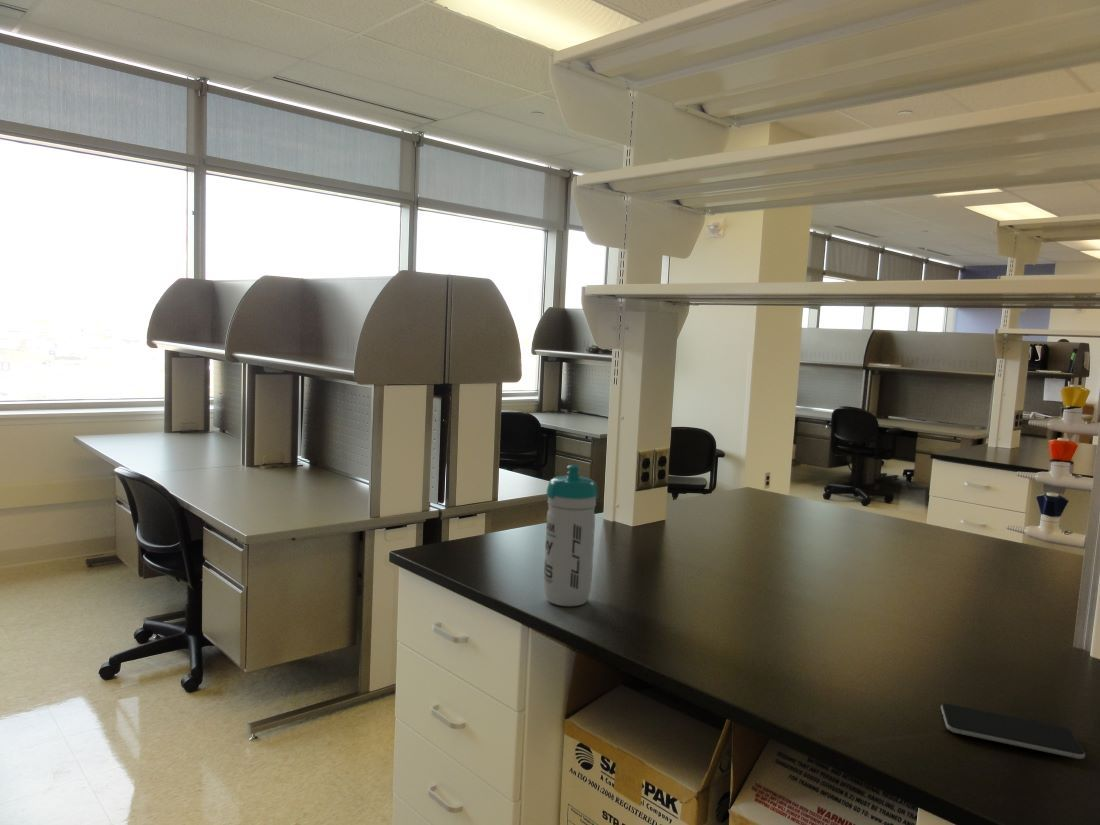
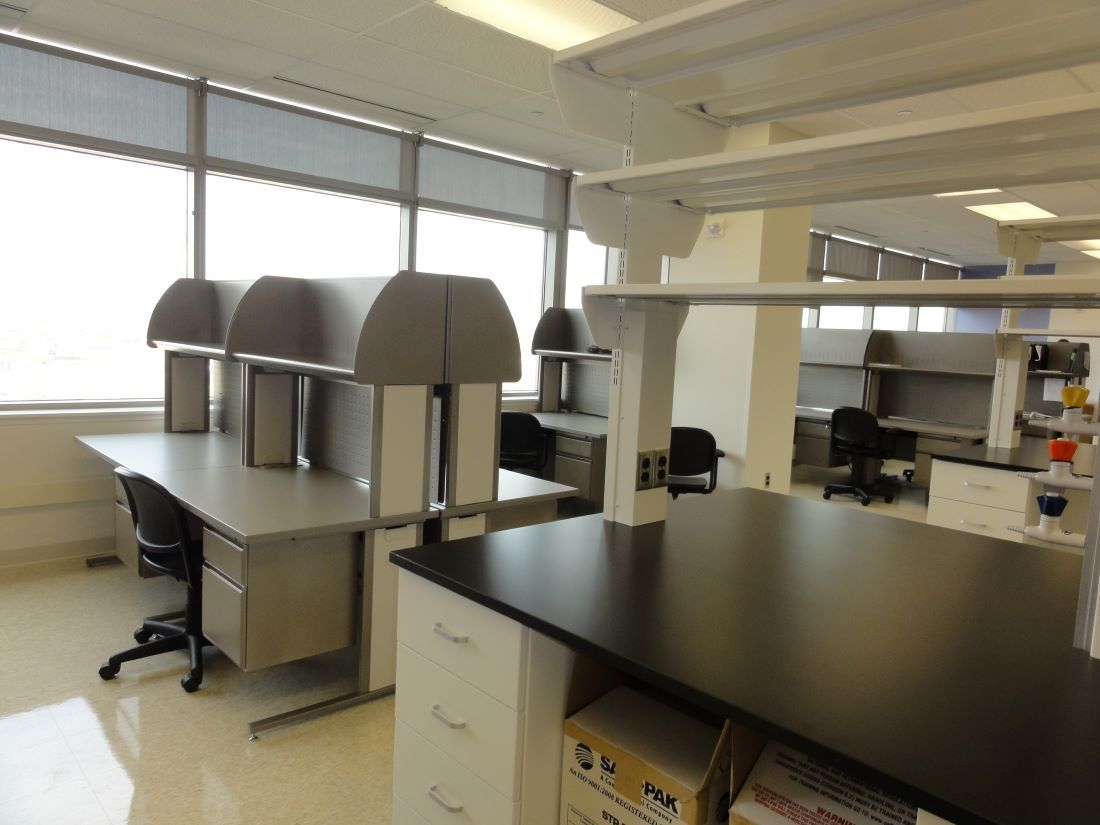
- water bottle (570, 532)
- smartphone (1008, 729)
